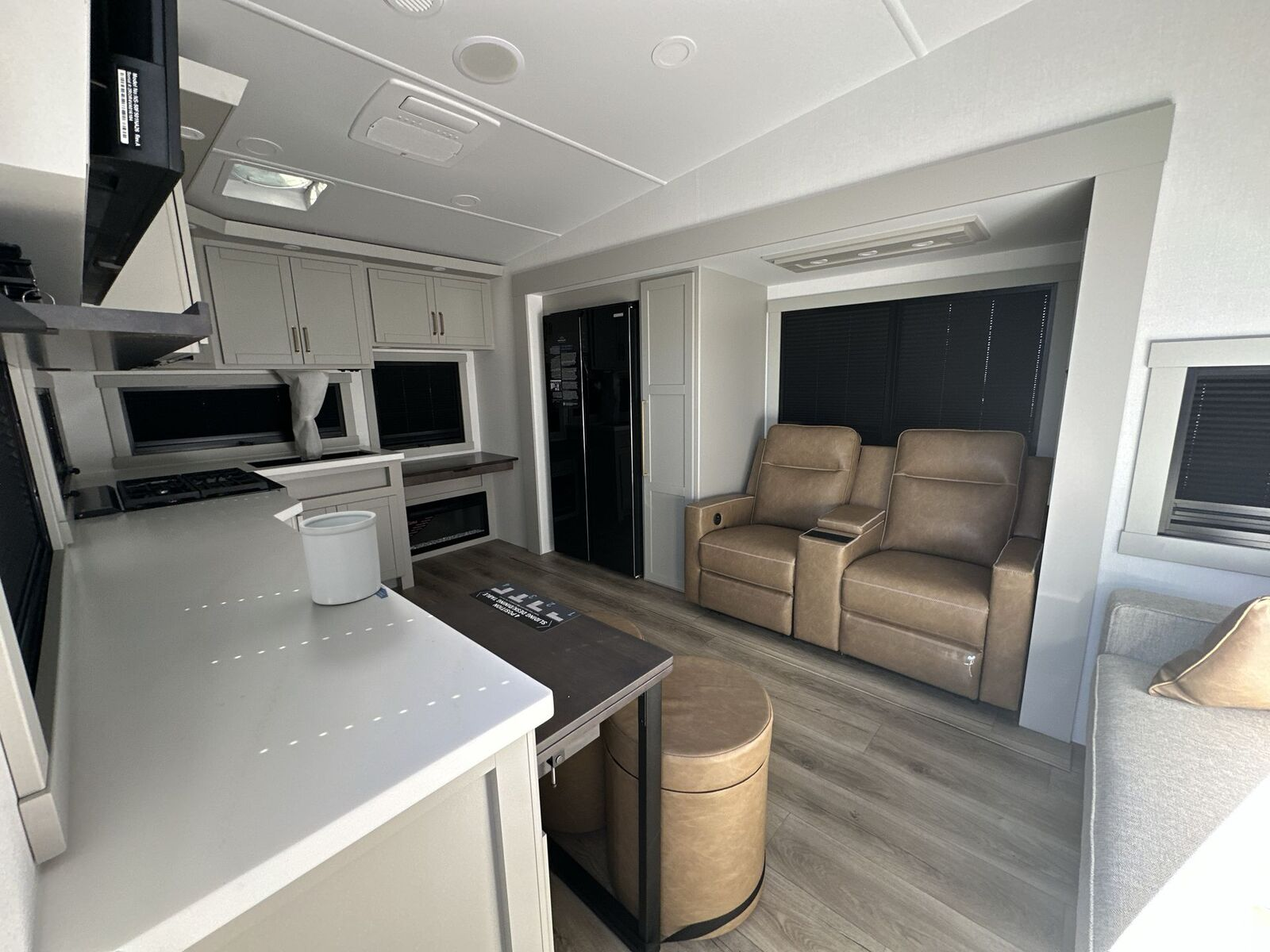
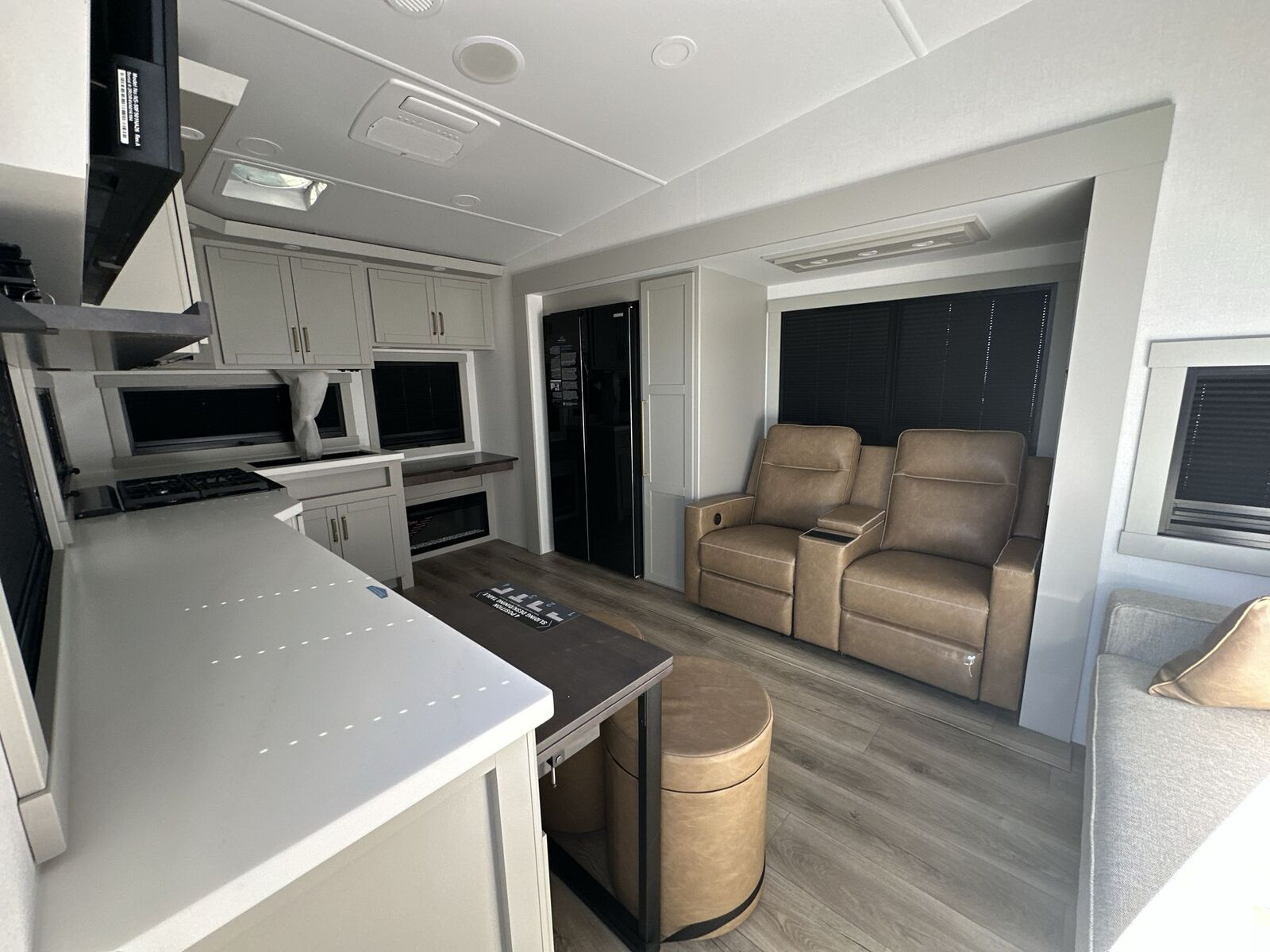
- utensil holder (343, 555)
